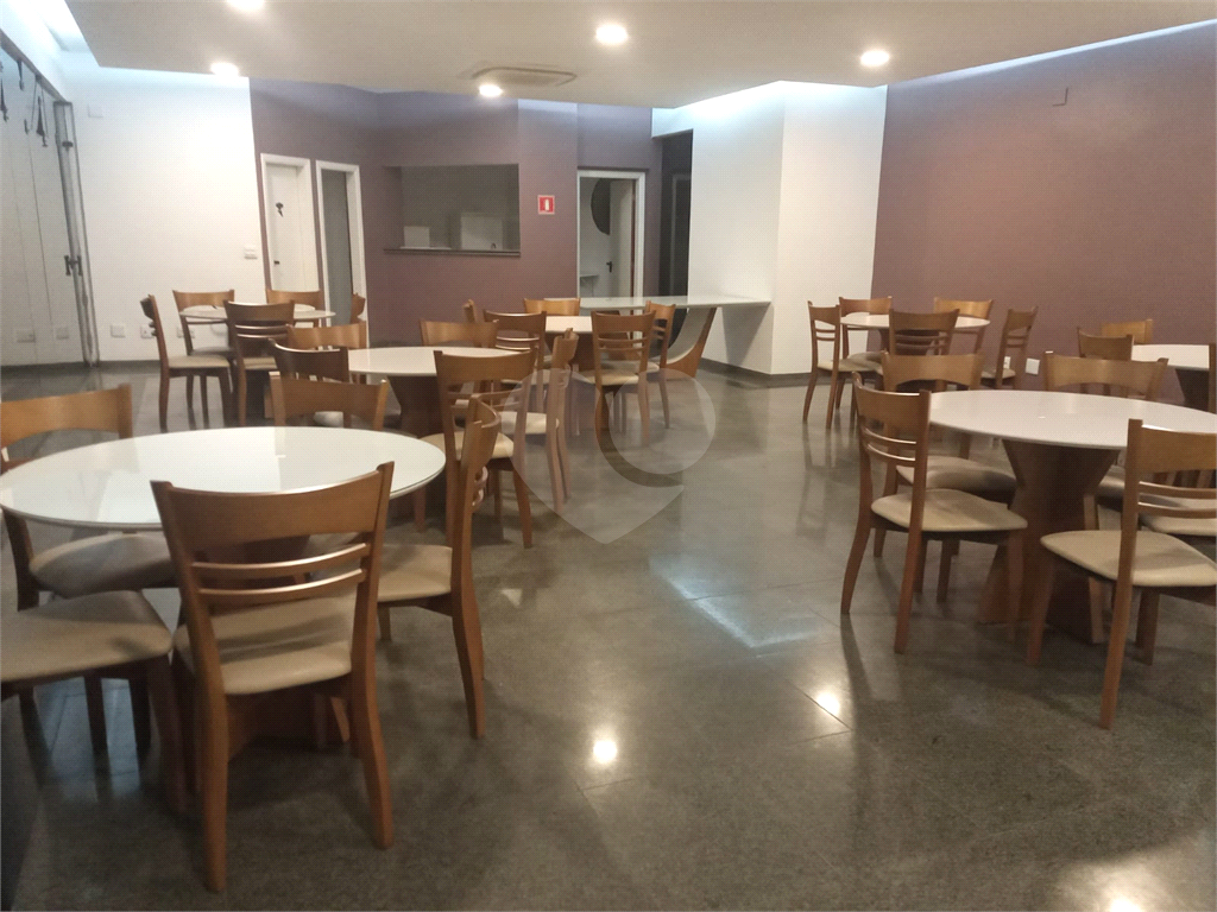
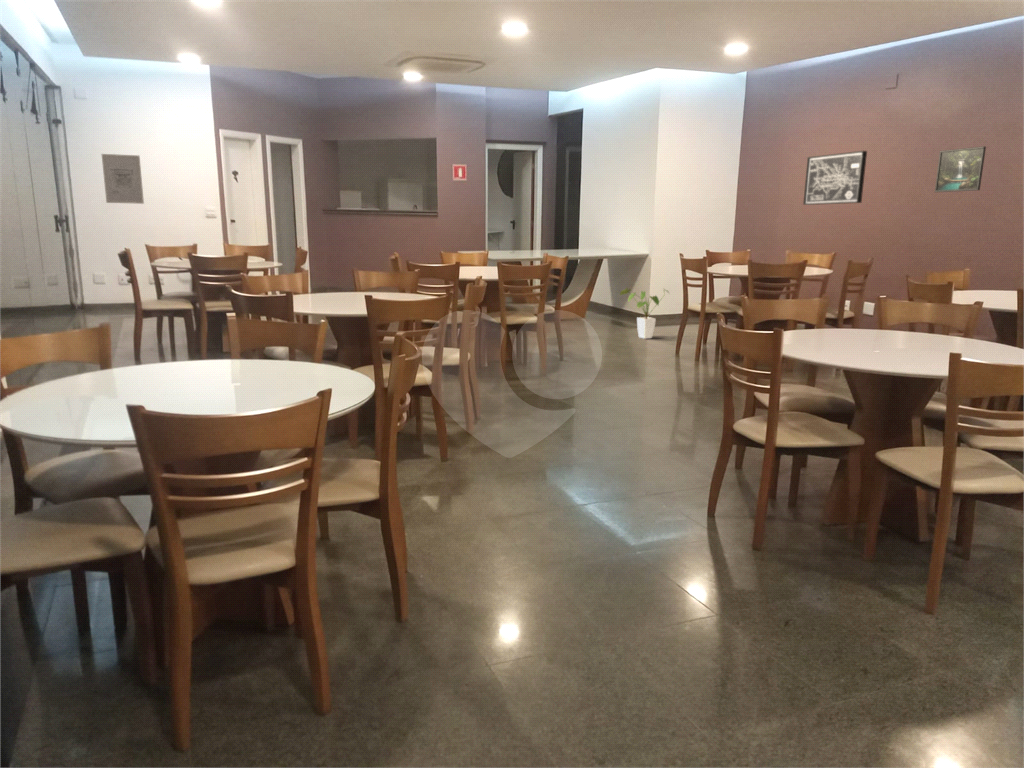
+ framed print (959, 170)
+ wall art (123, 179)
+ wall art (833, 179)
+ house plant (644, 312)
